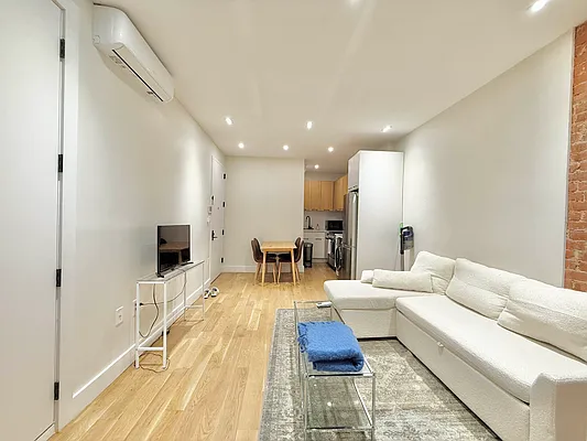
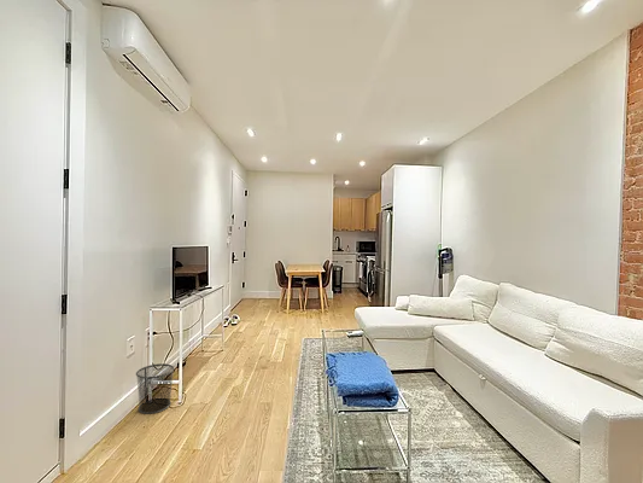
+ waste bin (156, 388)
